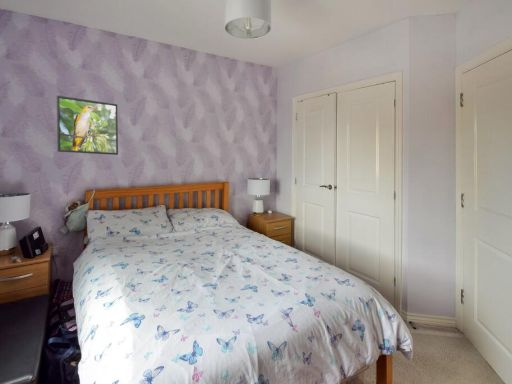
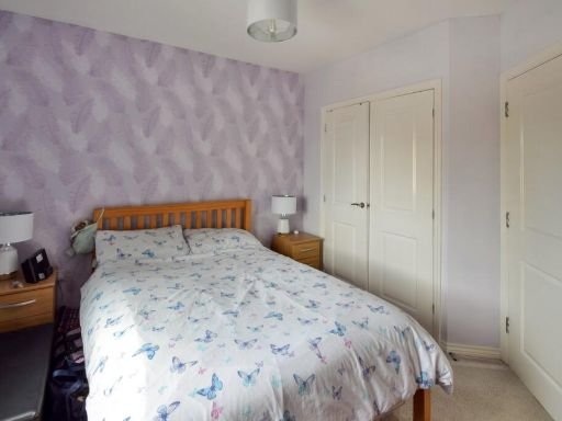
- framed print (88, 126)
